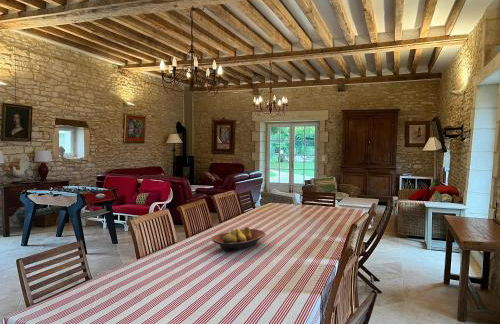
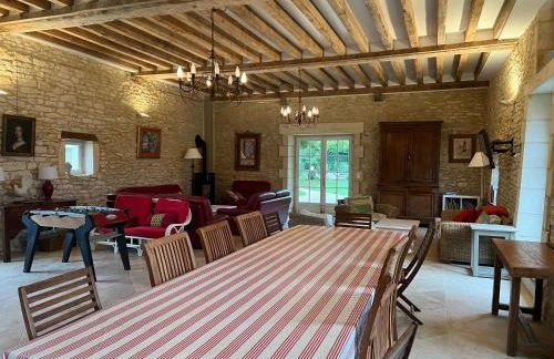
- fruit bowl (239, 236)
